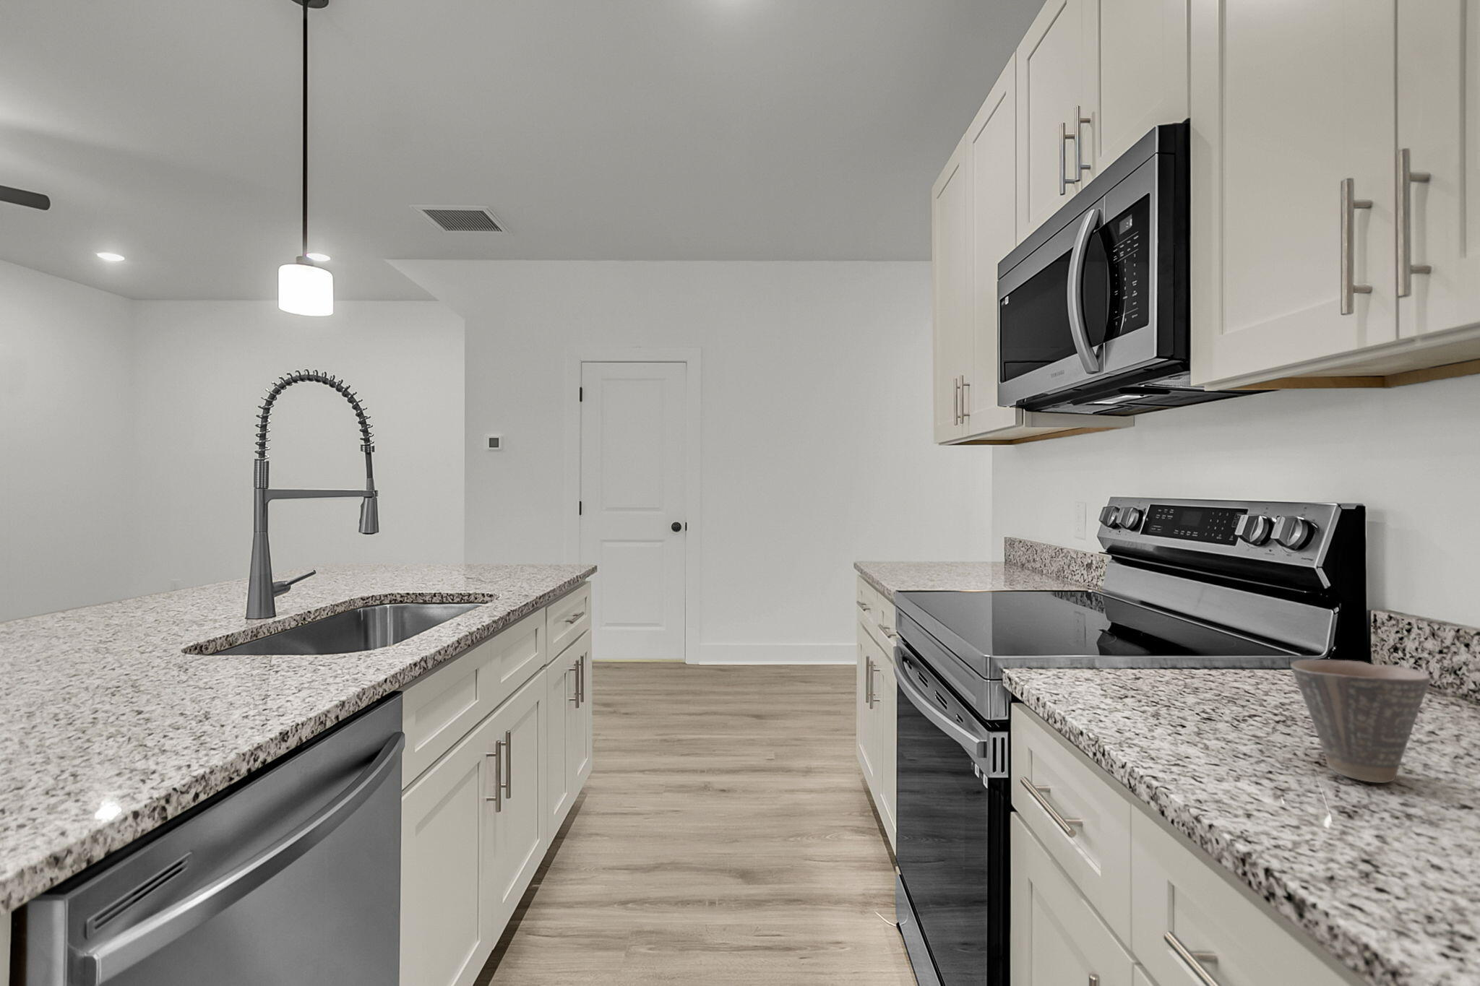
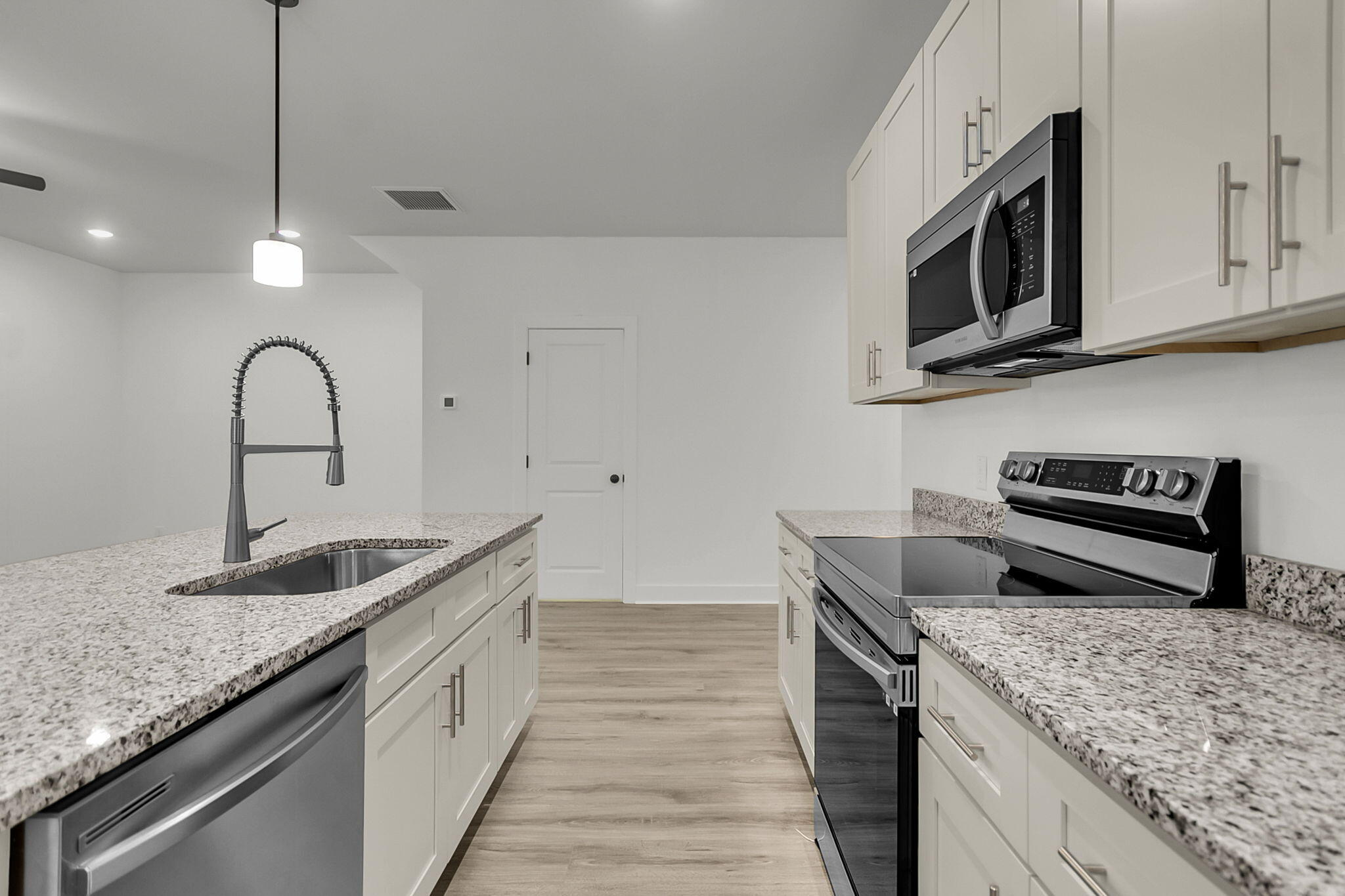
- cup (1357, 720)
